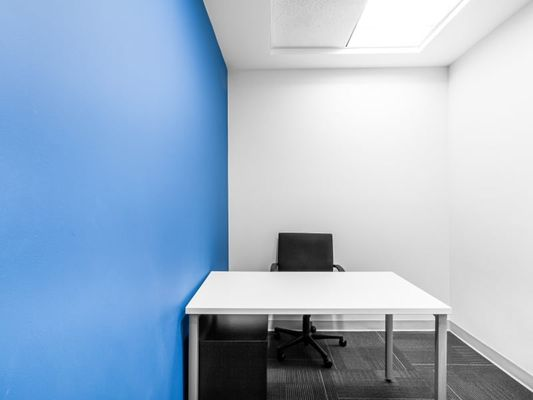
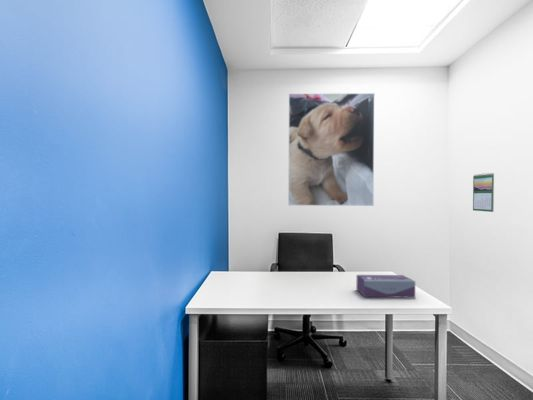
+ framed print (330, 149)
+ tissue box (384, 285)
+ calendar (482, 192)
